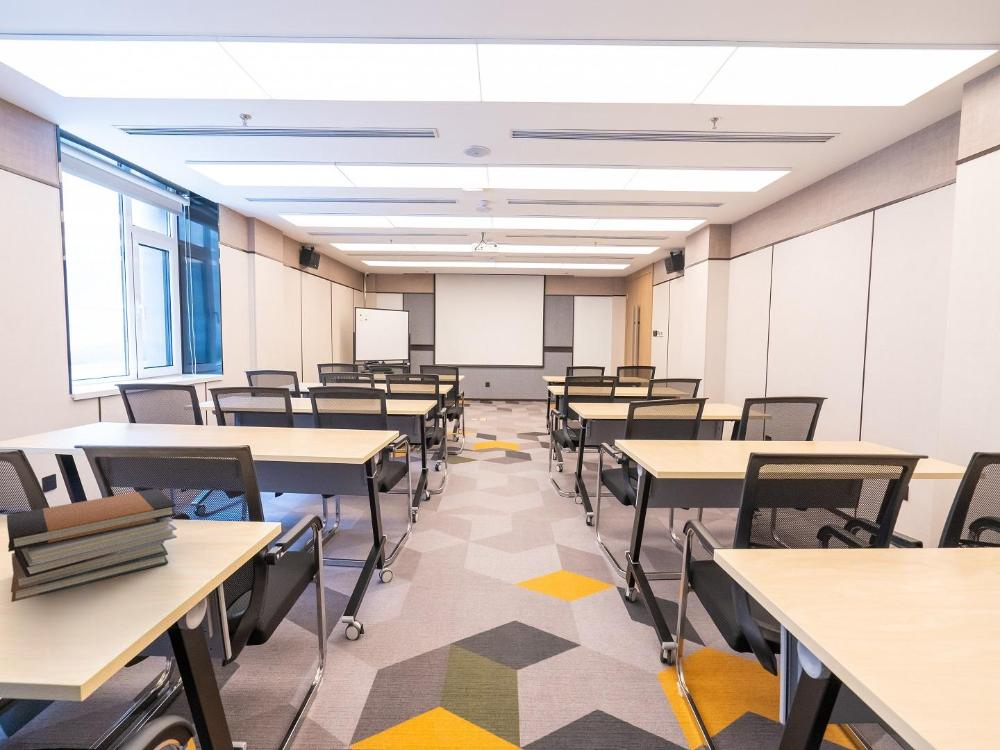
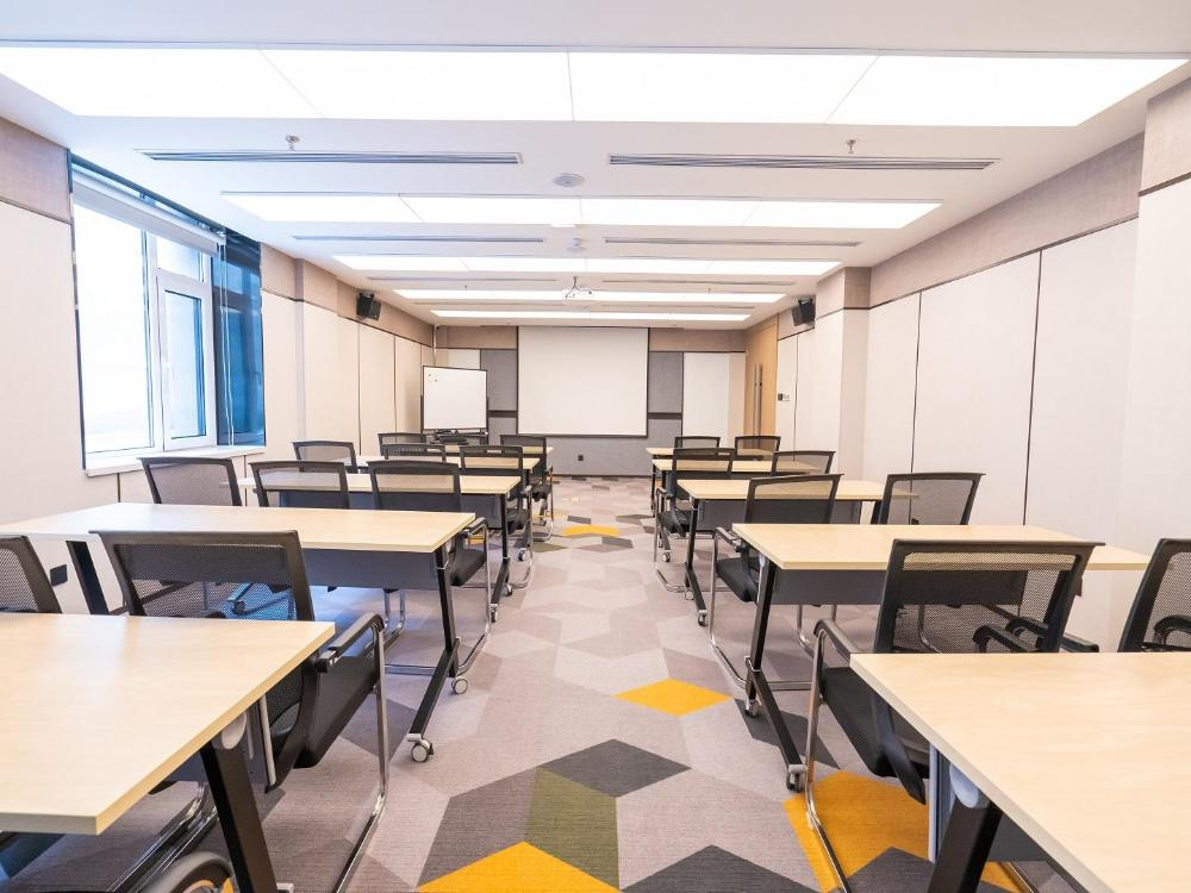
- book stack (96, 538)
